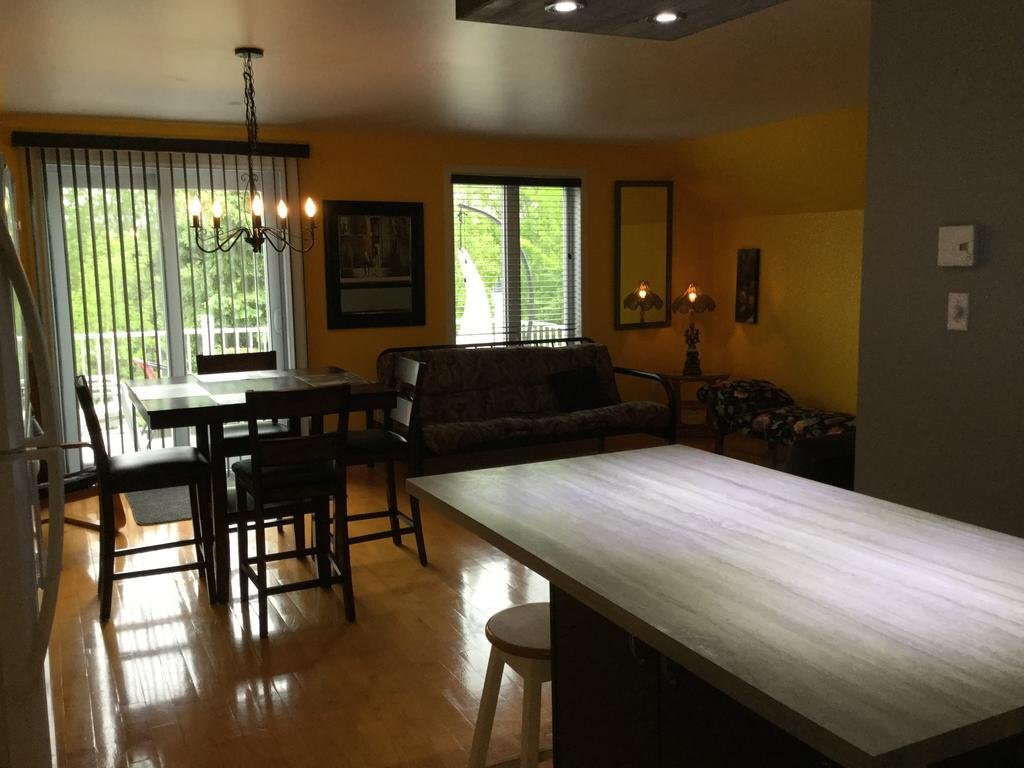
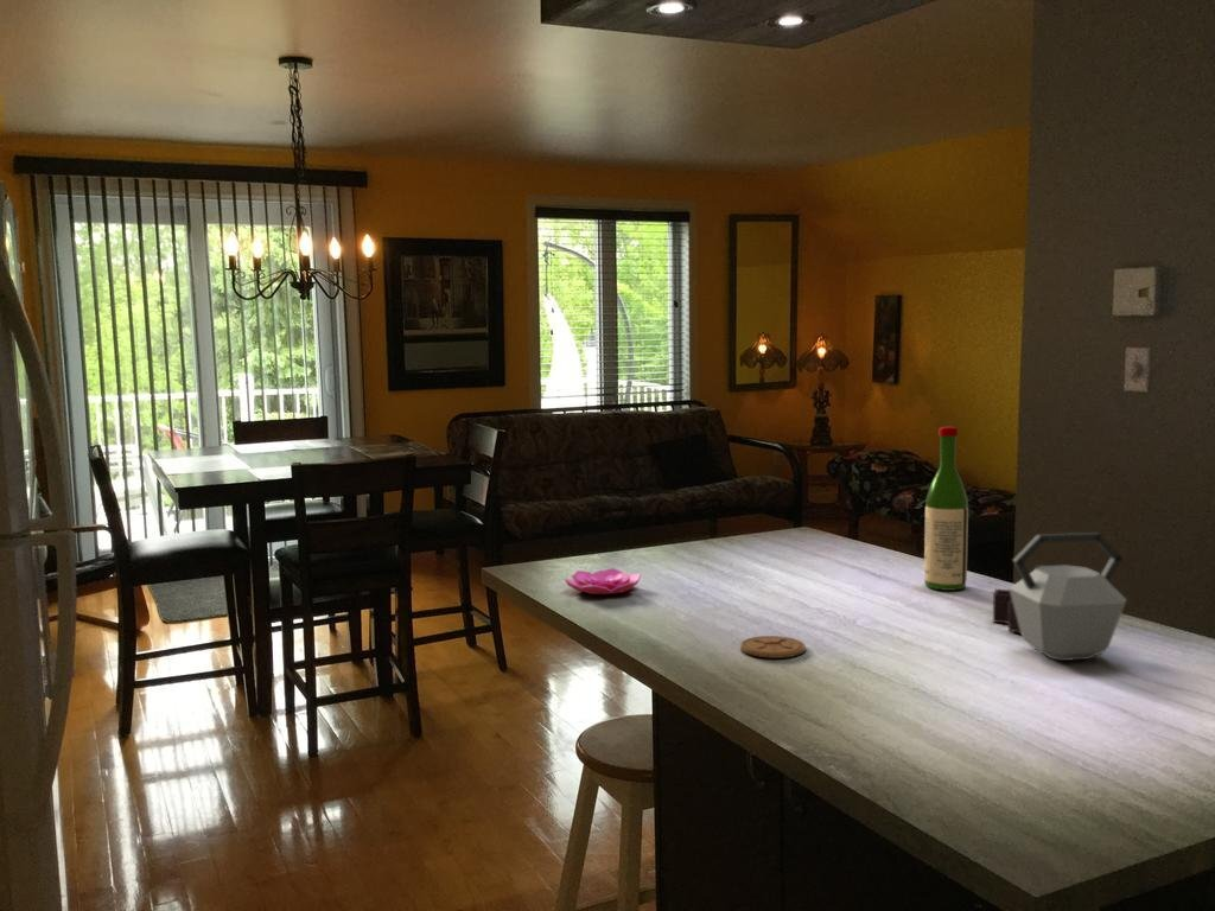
+ coaster (772, 646)
+ wine bottle (946, 507)
+ flower (603, 582)
+ kettle (1041, 582)
